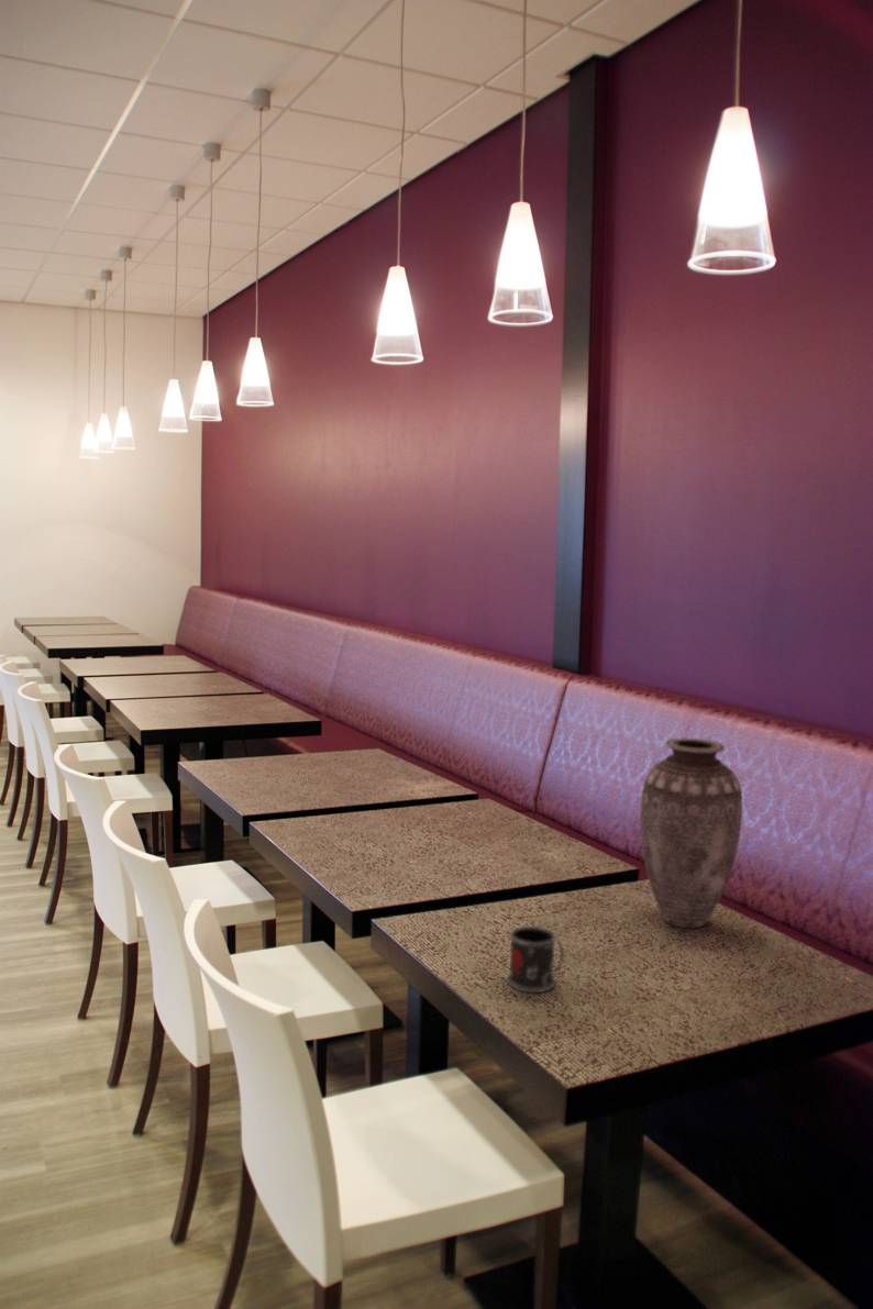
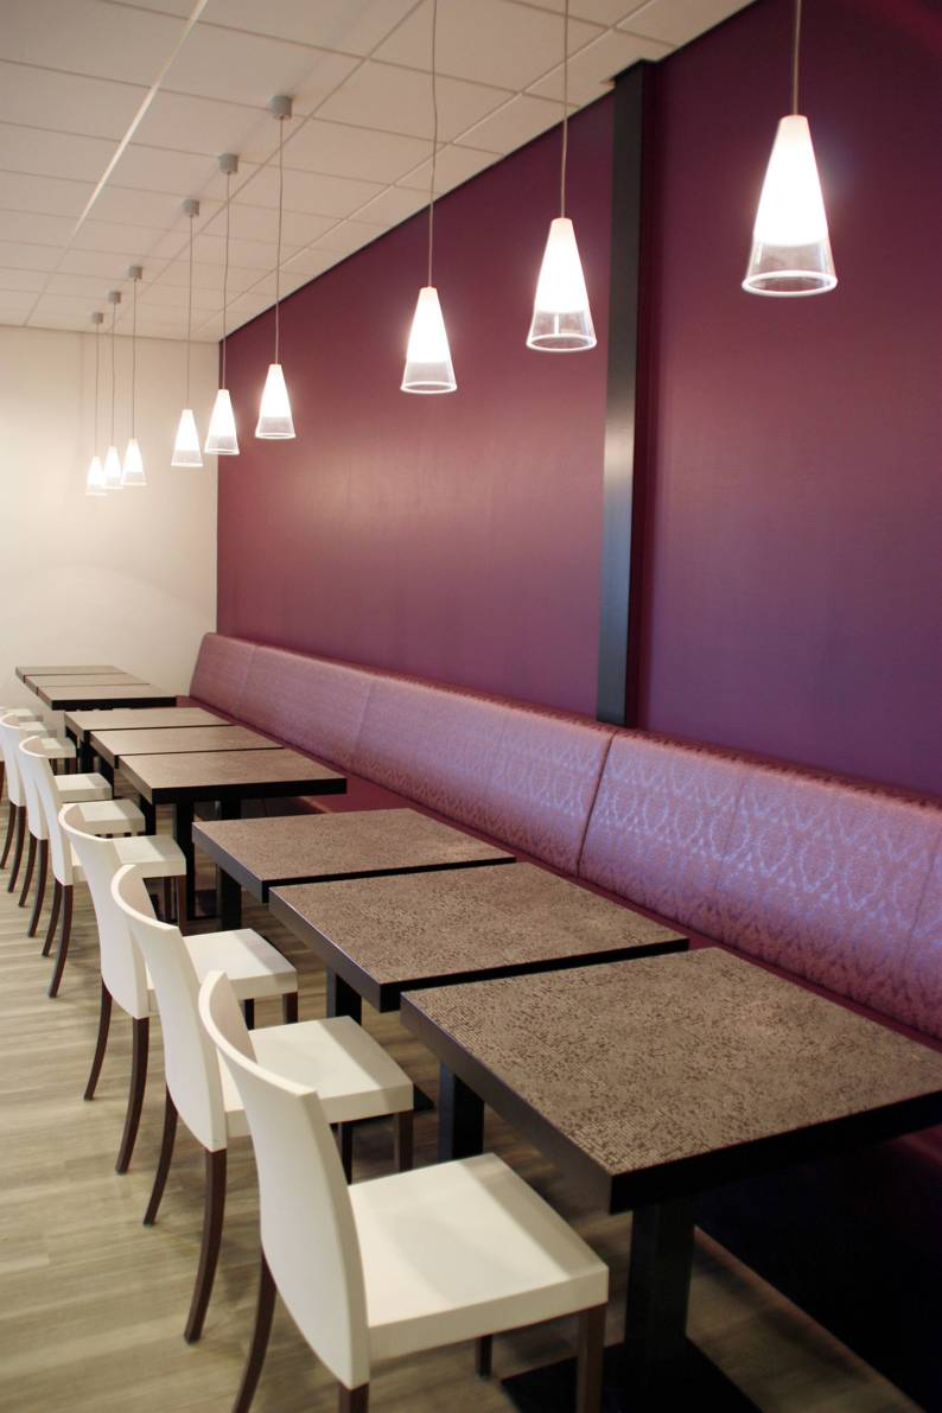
- mug (539, 958)
- vase (689, 833)
